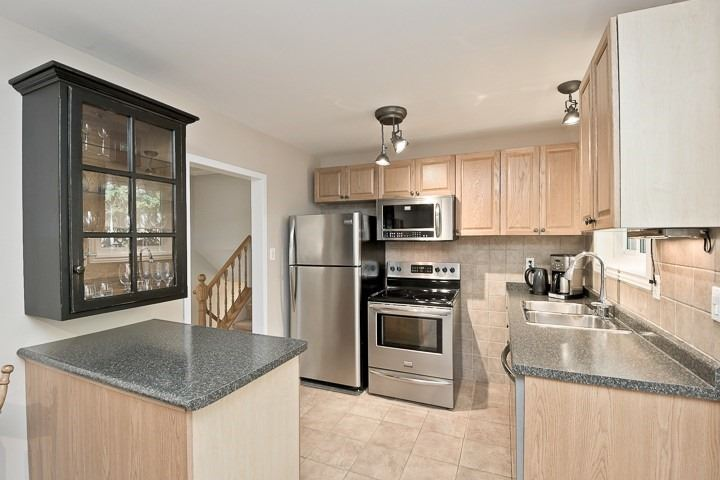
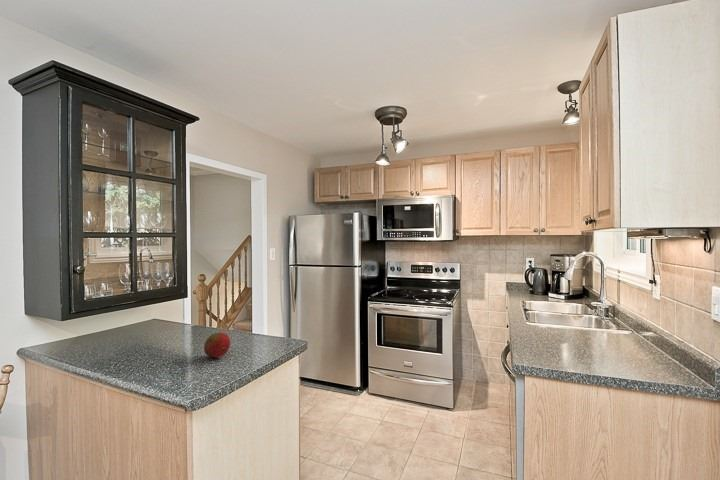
+ fruit (216, 344)
